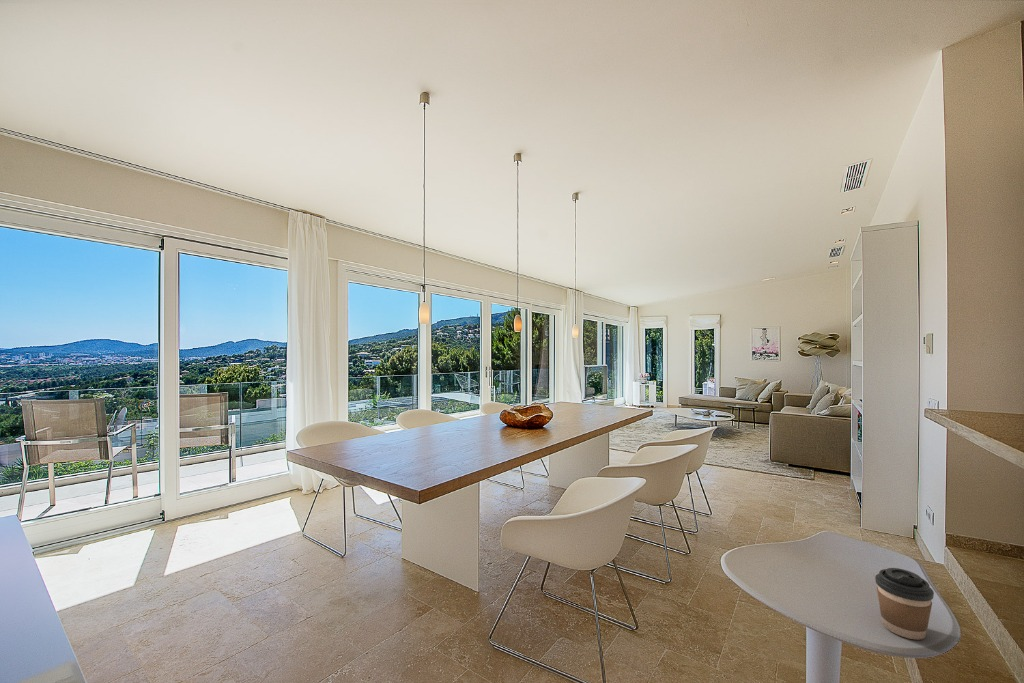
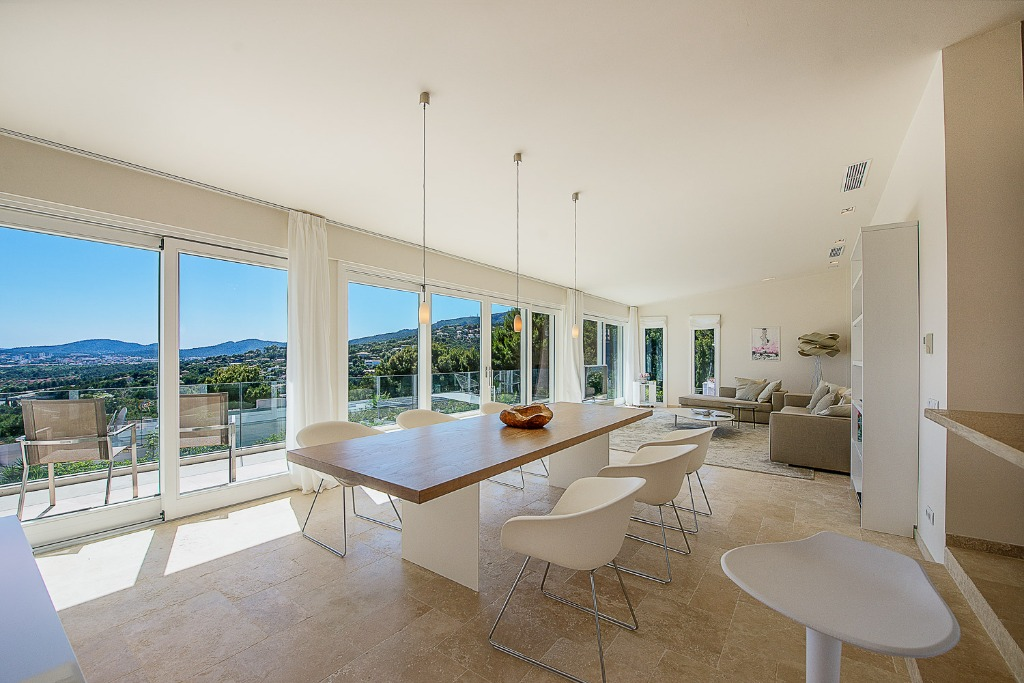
- coffee cup (903, 599)
